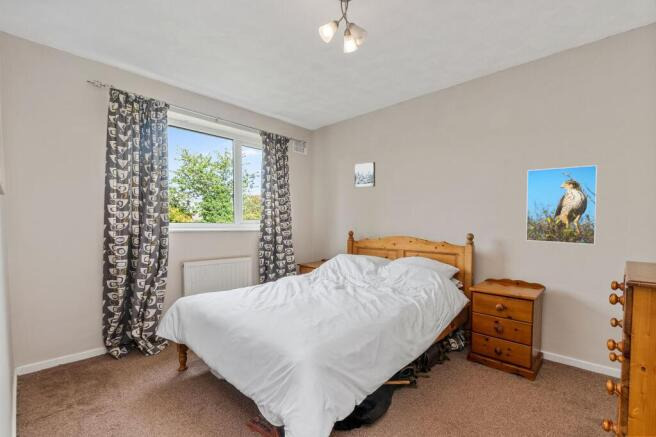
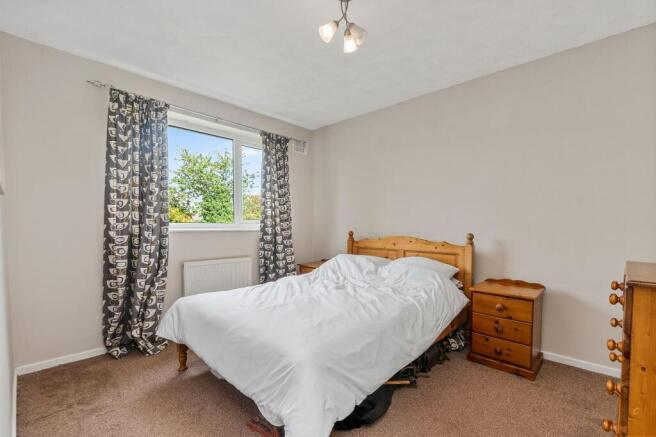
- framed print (559, 205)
- wall art (364, 175)
